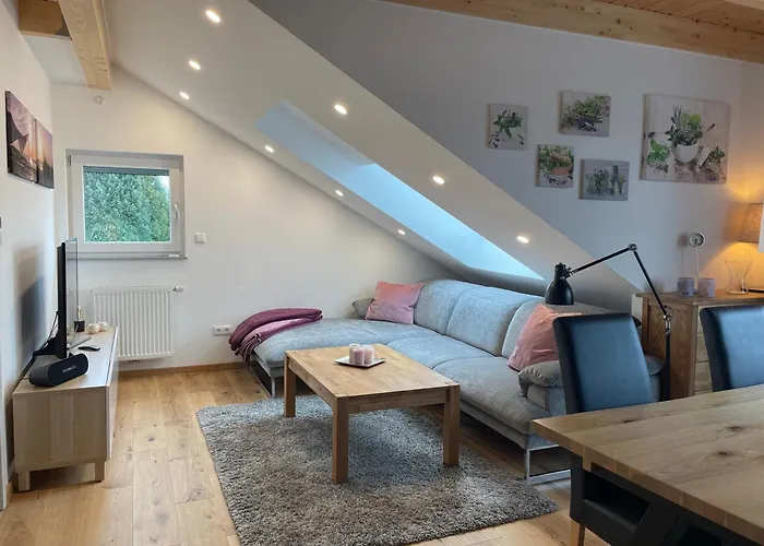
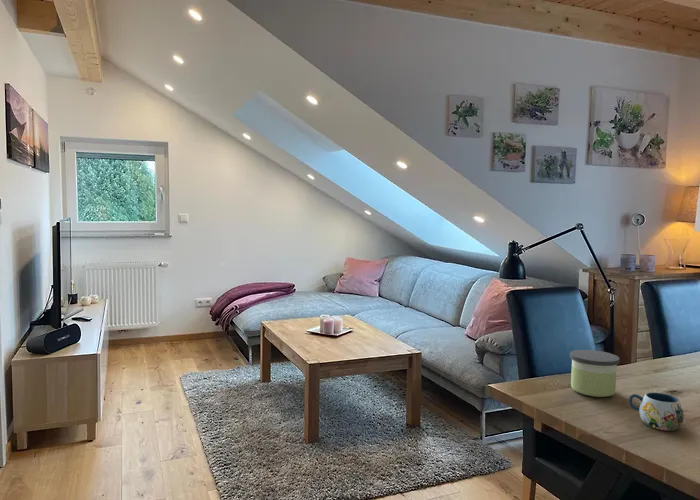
+ candle (593, 373)
+ mug (655, 409)
